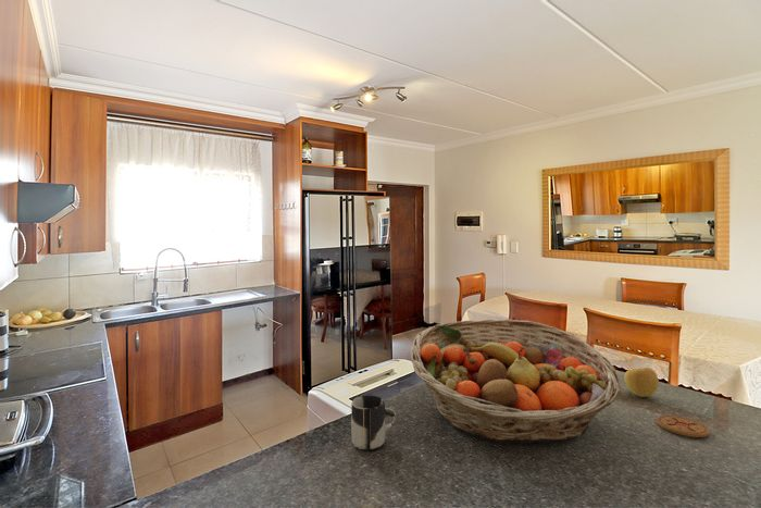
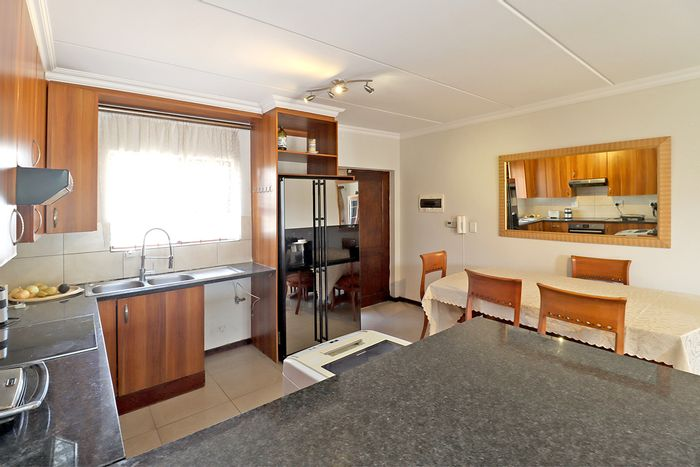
- coaster (682, 425)
- apple (640, 381)
- fruit basket (508, 372)
- cup (374, 421)
